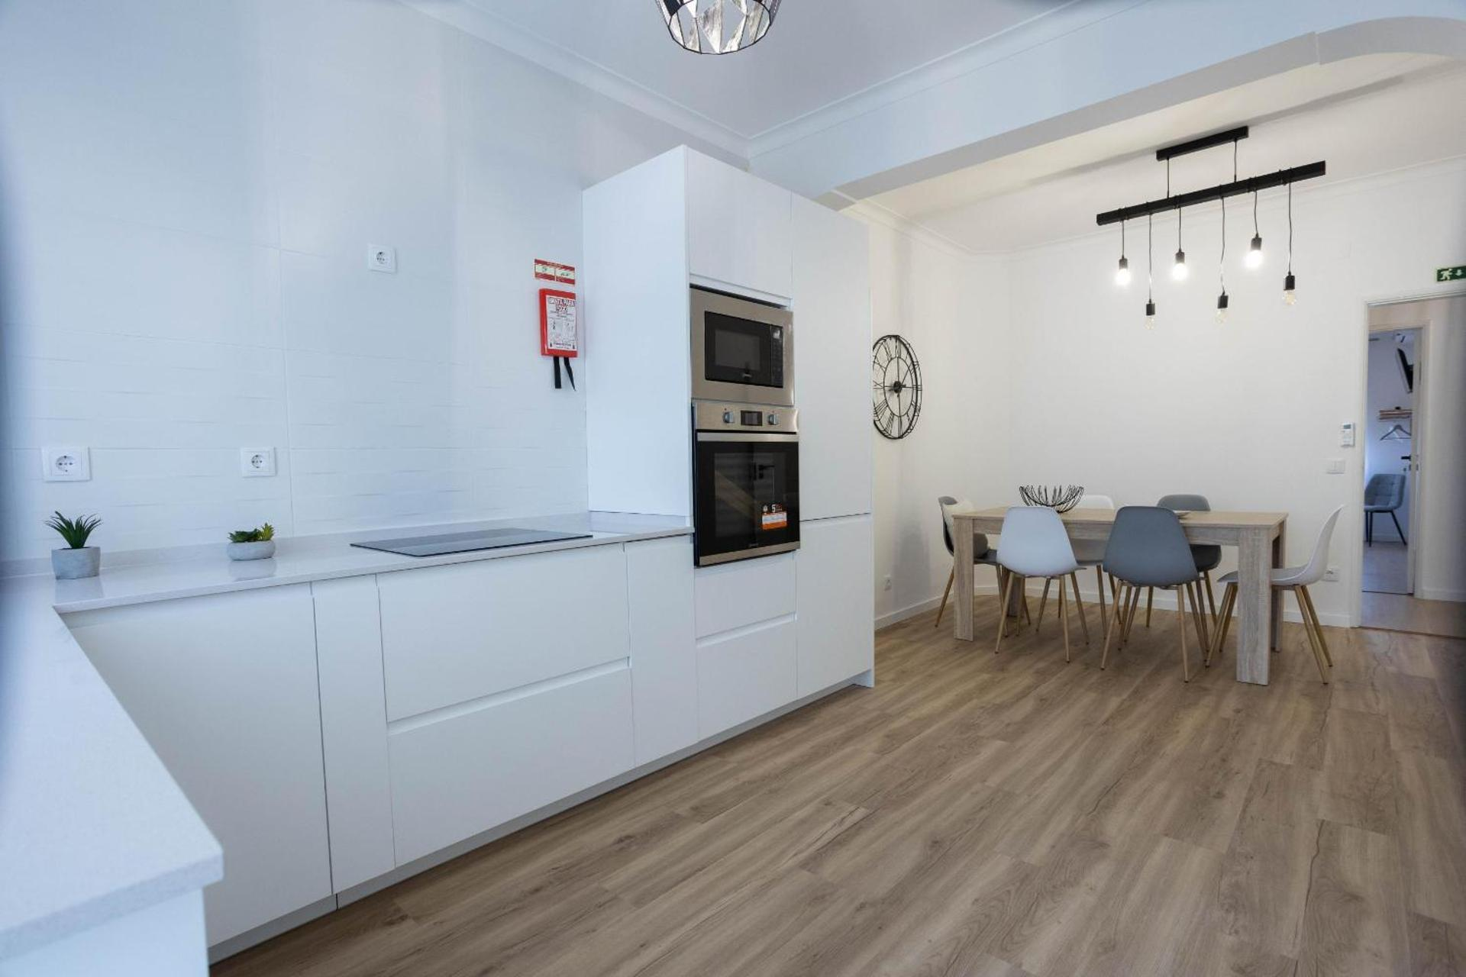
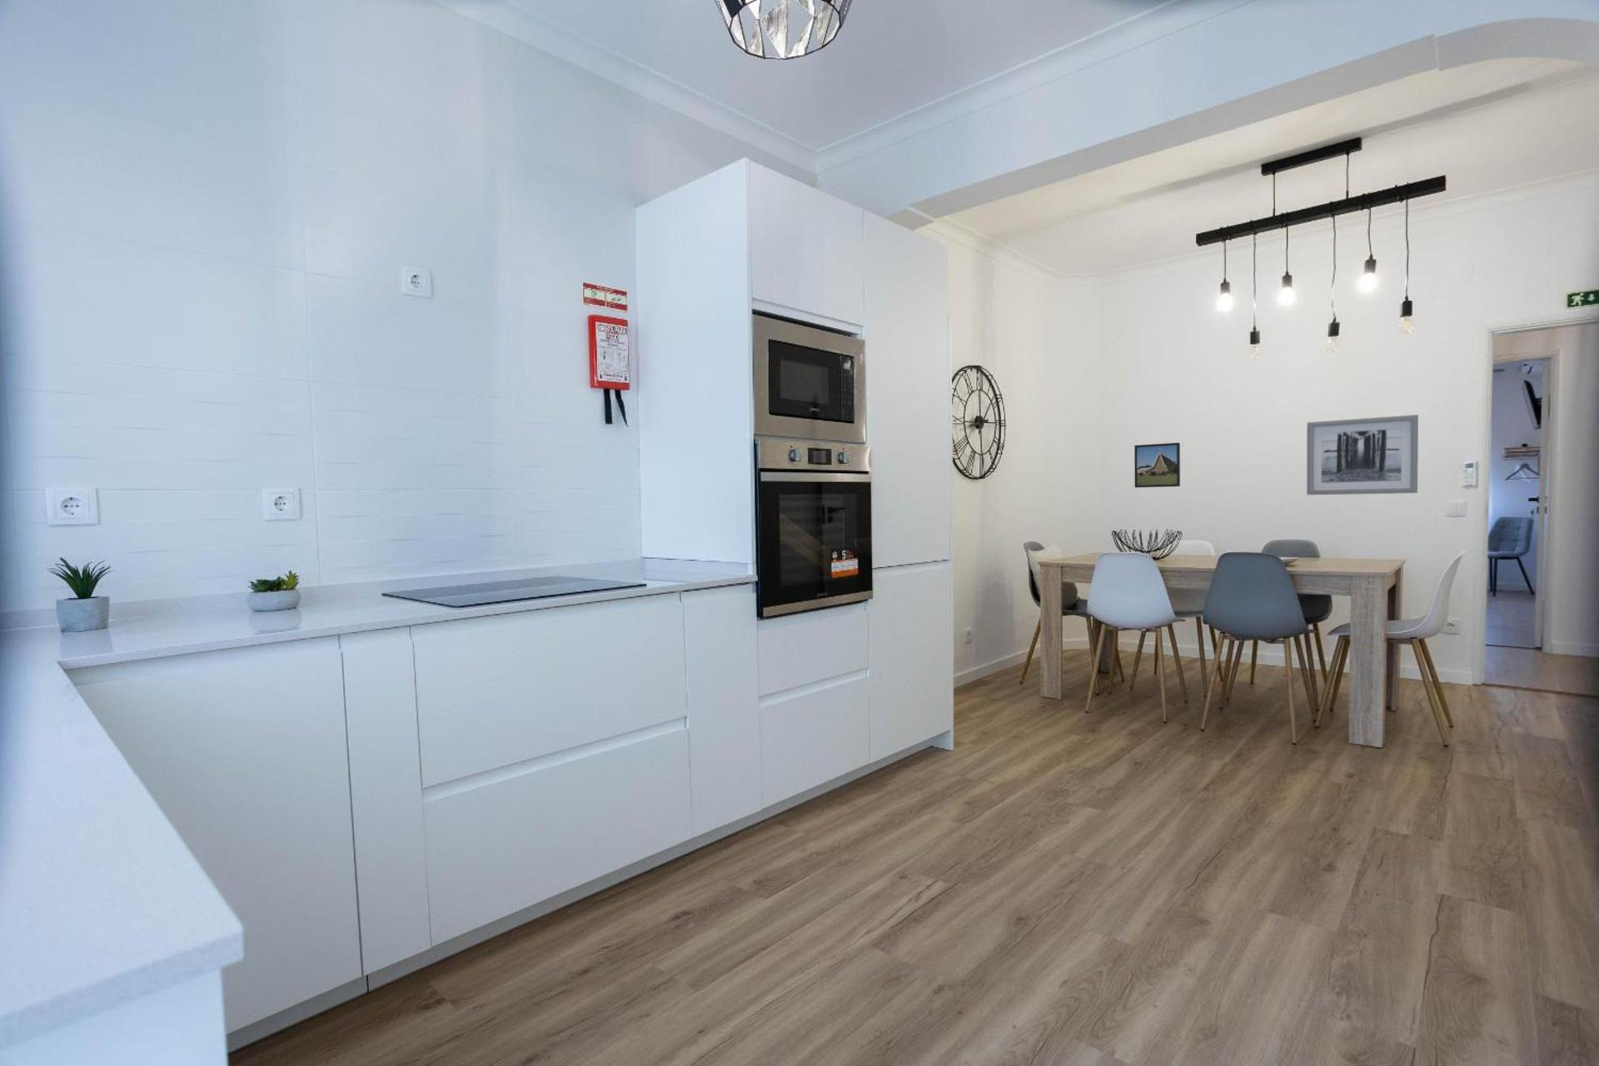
+ wall art (1360, 457)
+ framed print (1156, 465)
